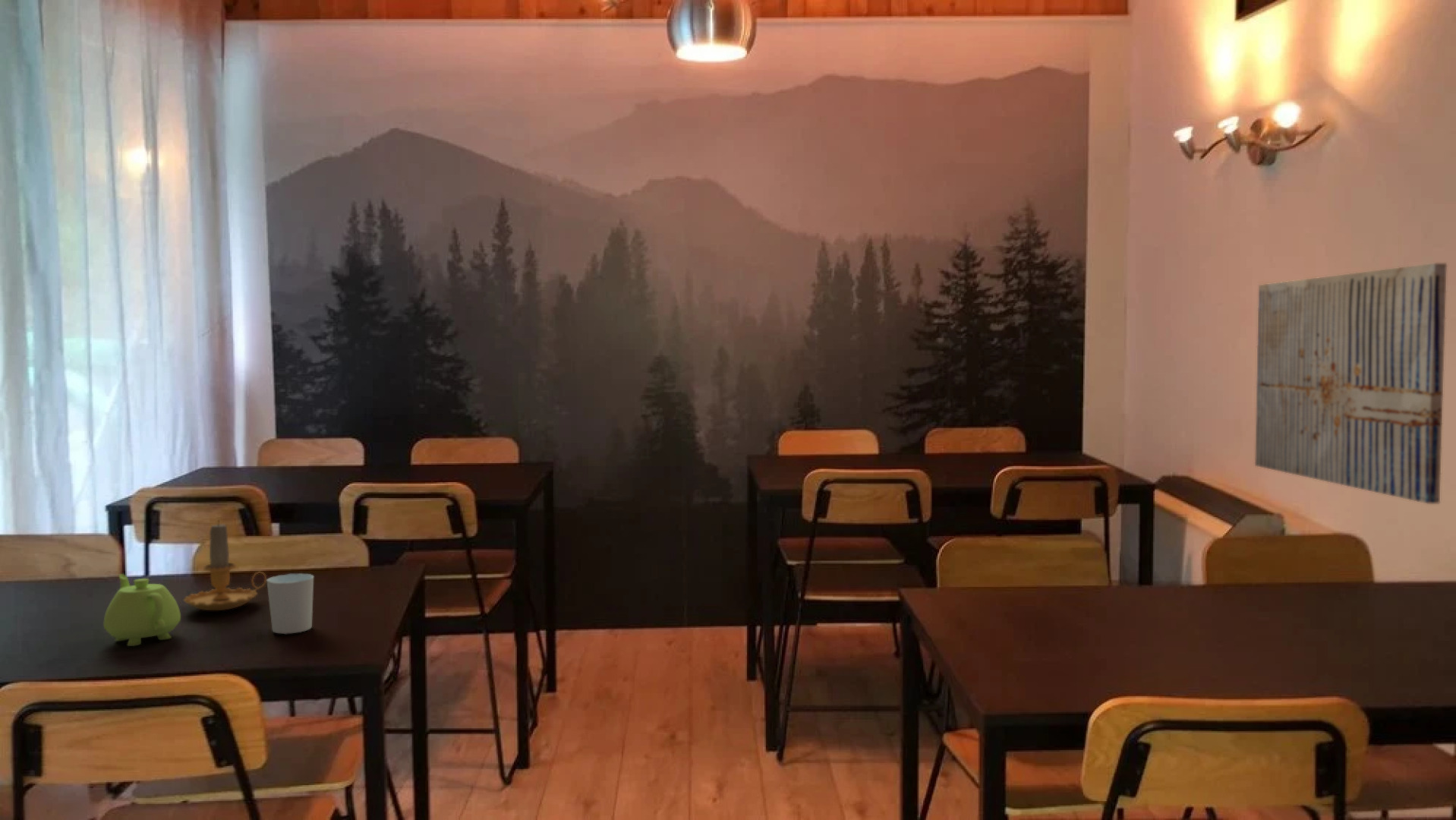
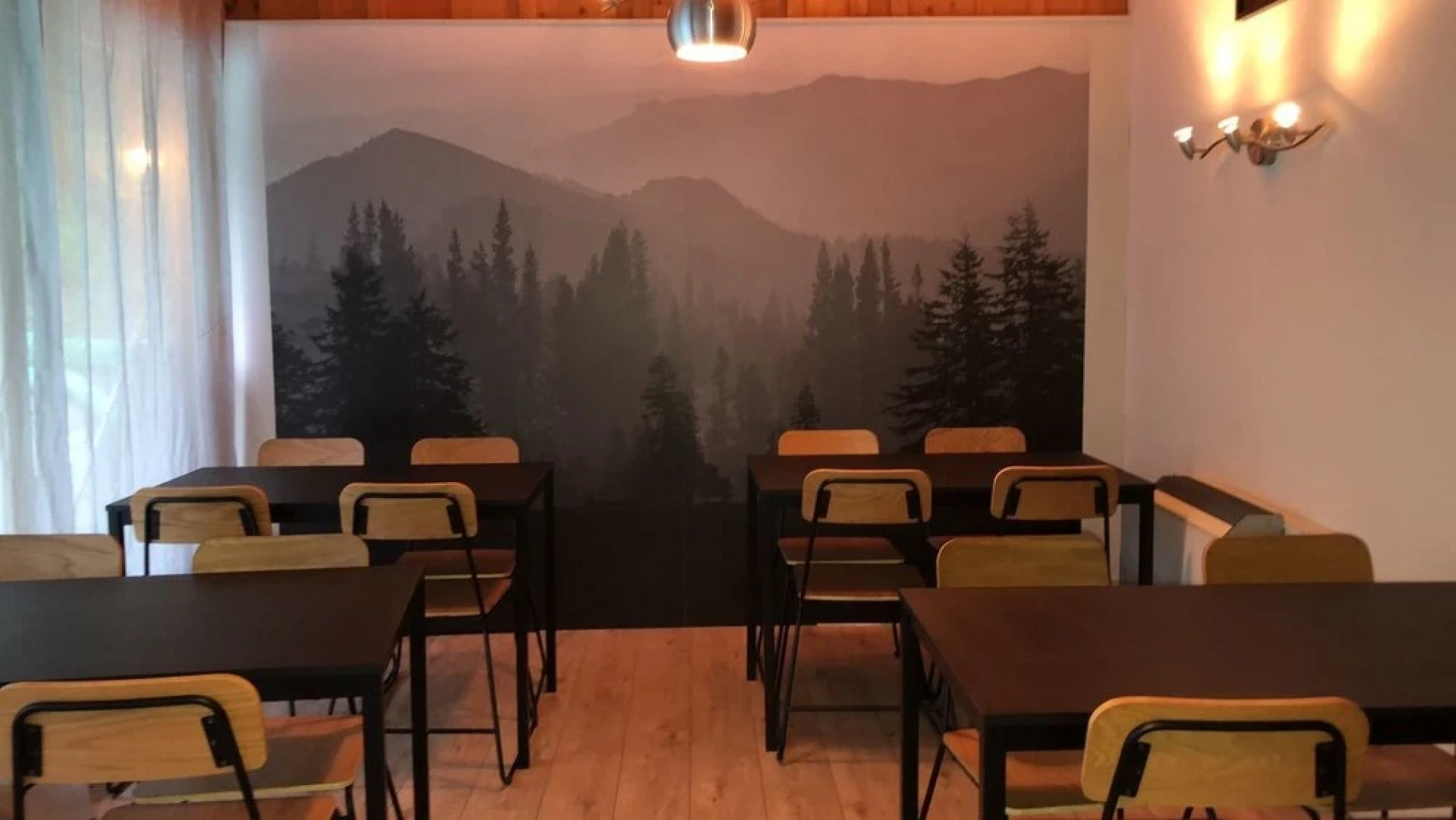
- wall art (1336, 379)
- candle (227, 562)
- teapot (140, 608)
- cup (291, 603)
